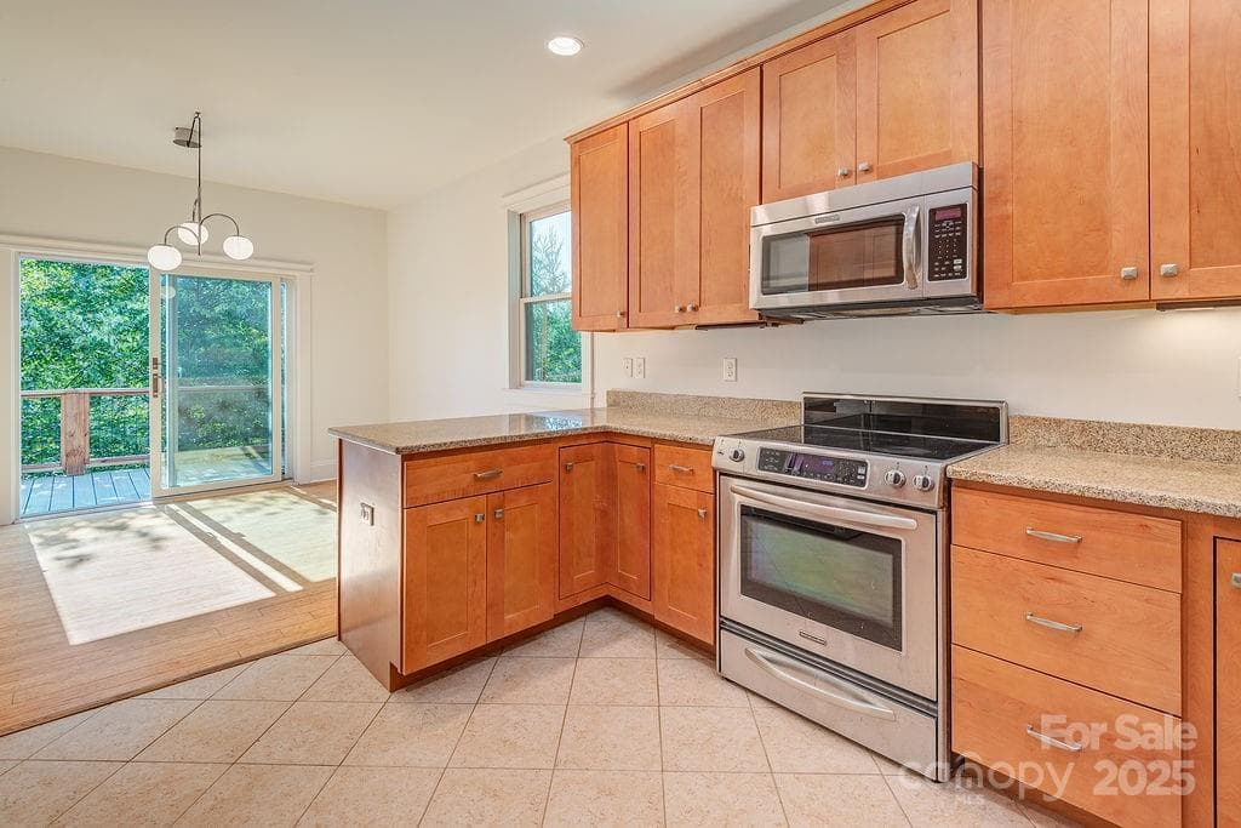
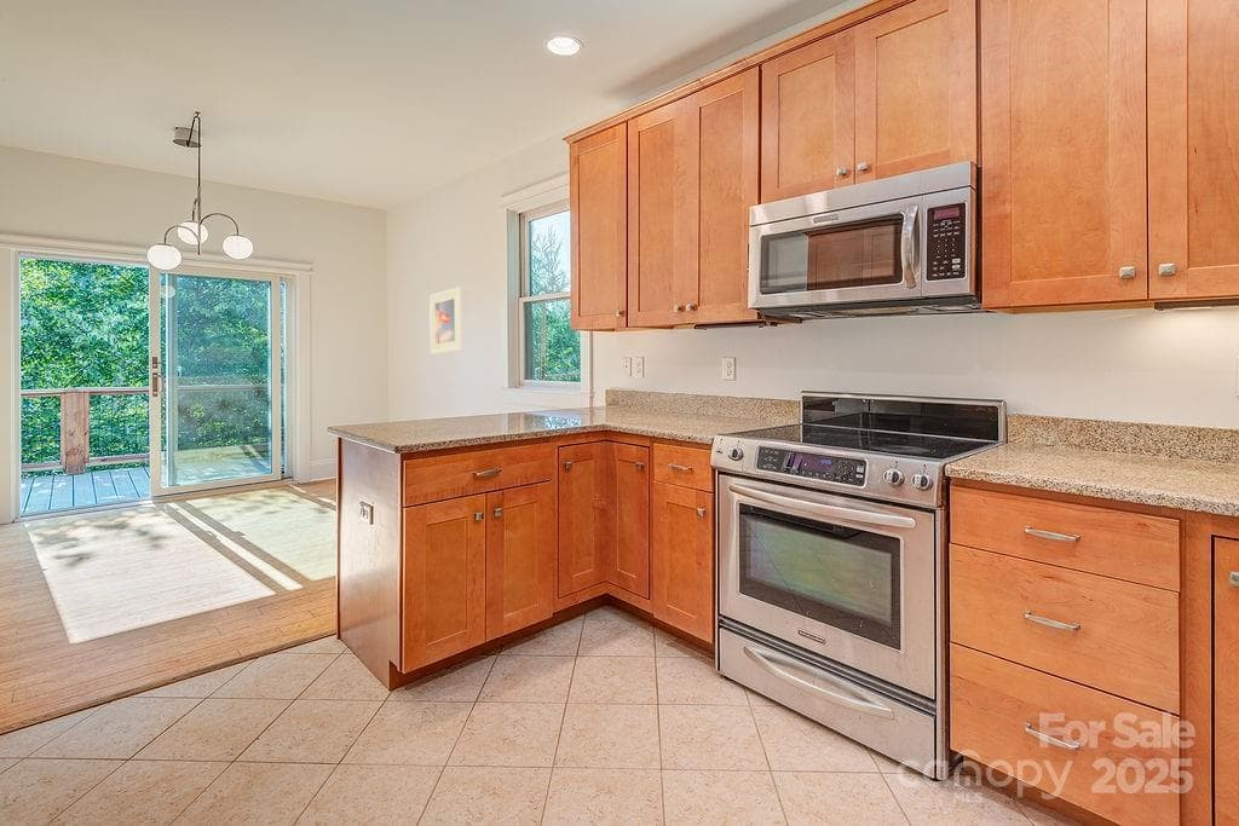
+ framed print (444, 322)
